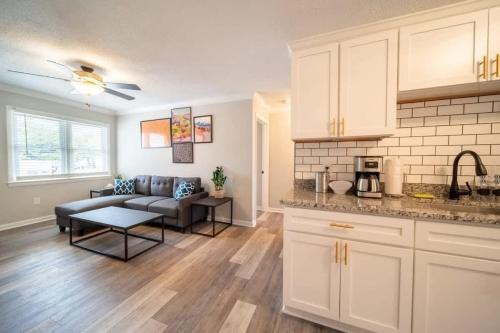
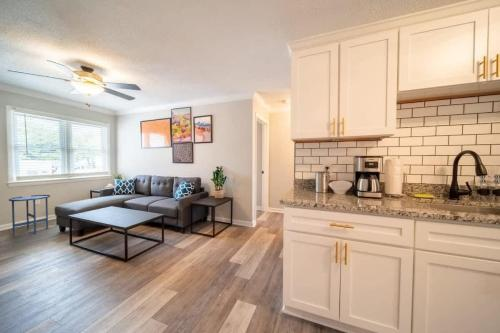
+ side table (31, 214)
